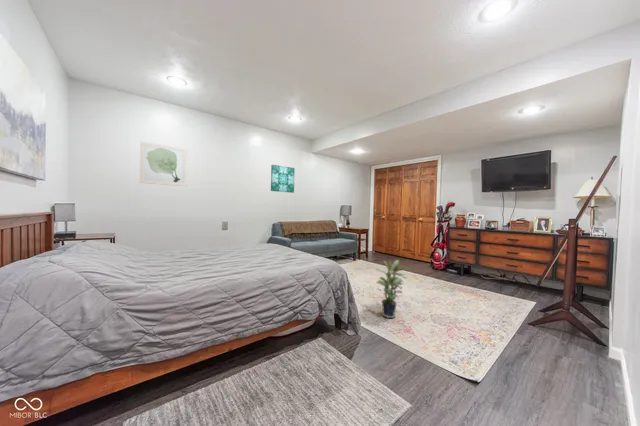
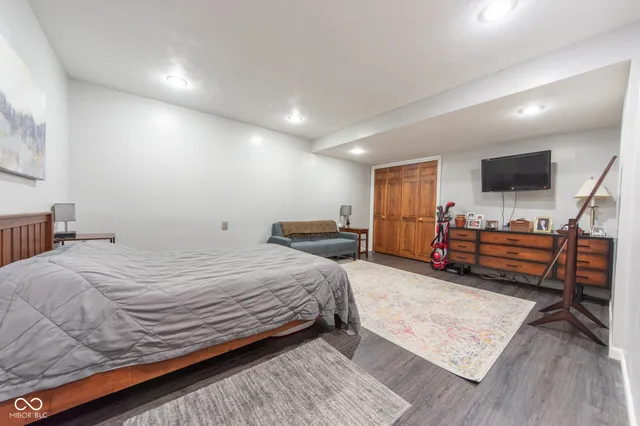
- wall art (282, 179)
- wall art (164, 165)
- potted plant (391, 287)
